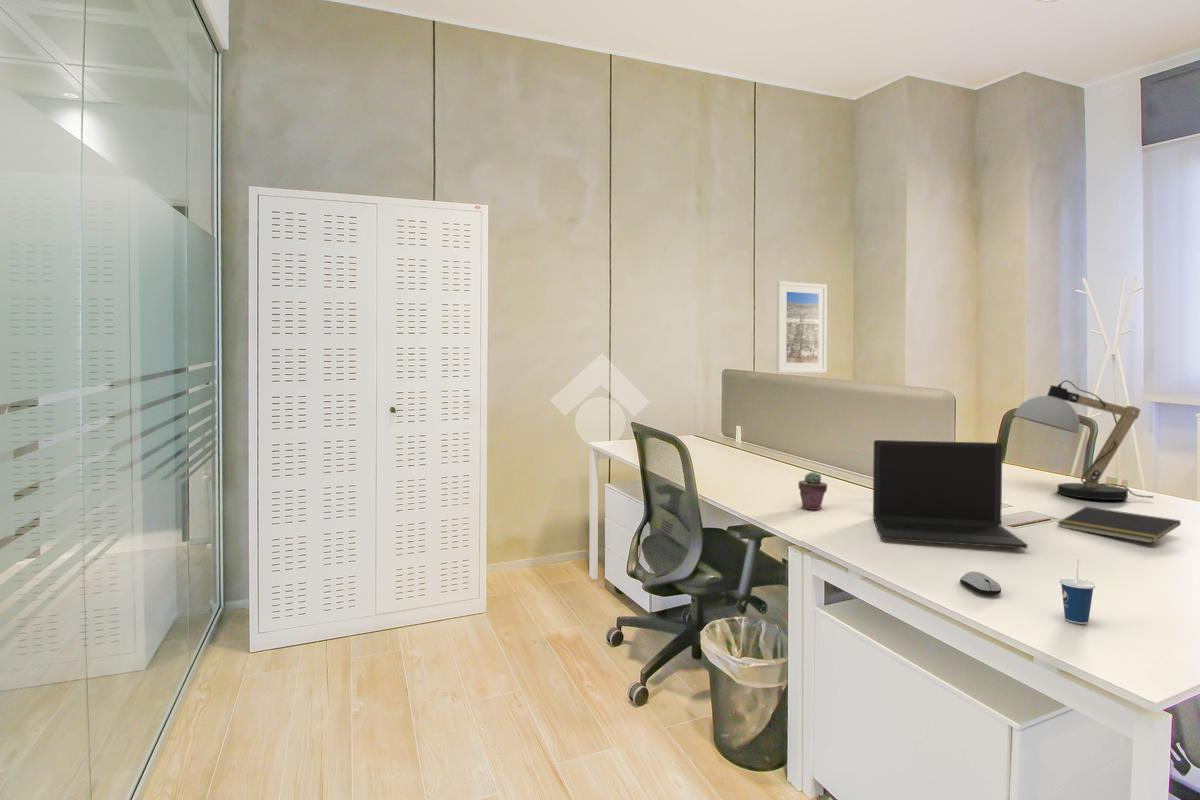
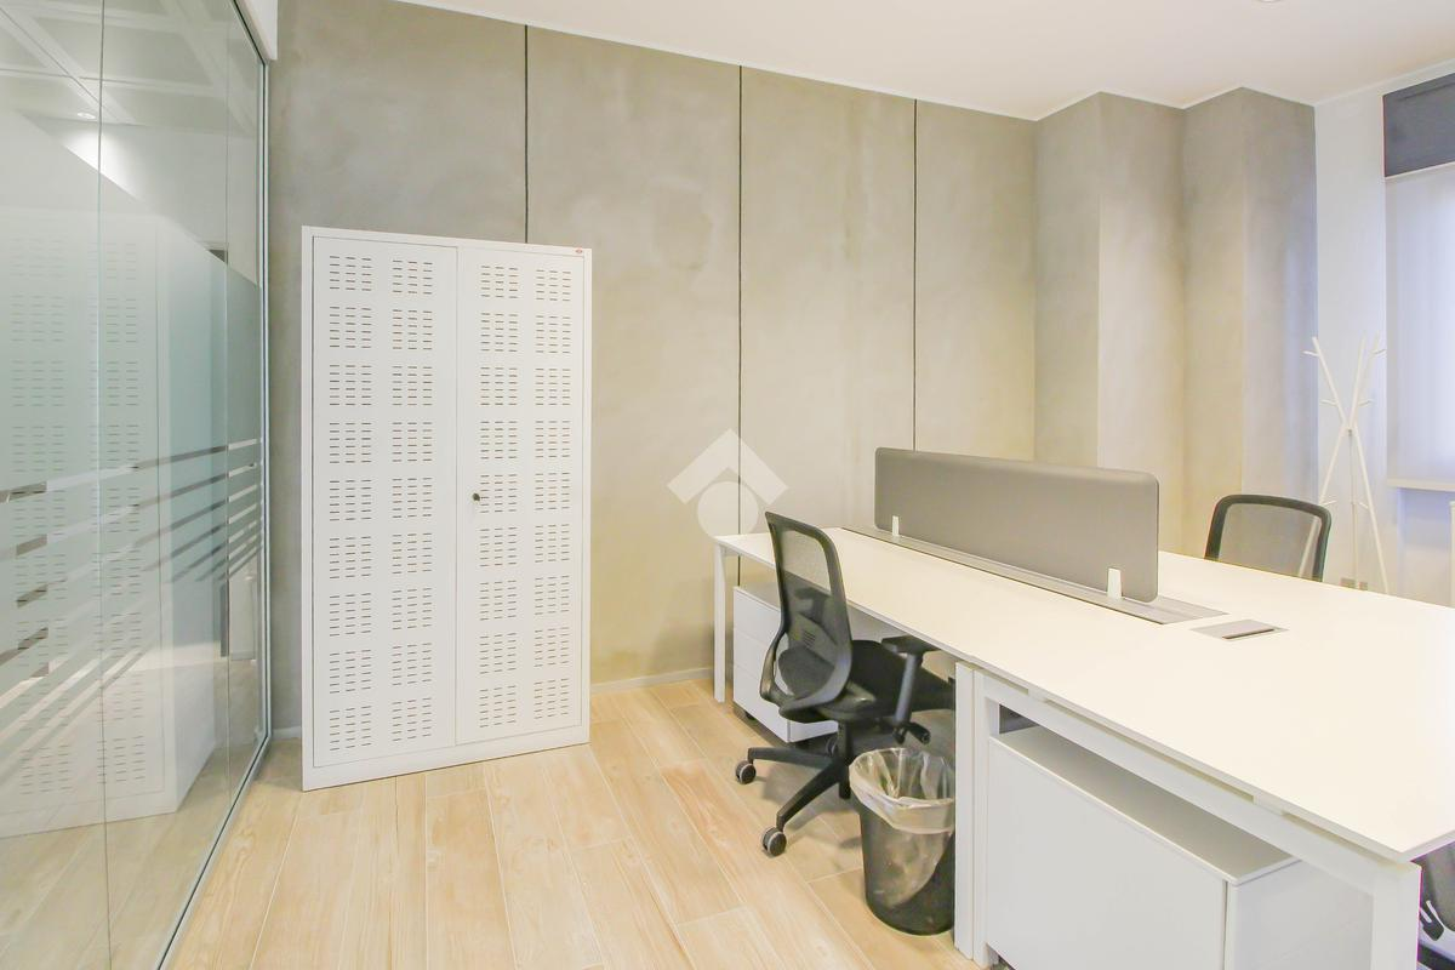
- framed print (802, 327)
- cup (1076, 590)
- laptop (943, 489)
- notepad (1116, 523)
- potted succulent (812, 489)
- computer mouse (980, 581)
- desk lamp (1078, 432)
